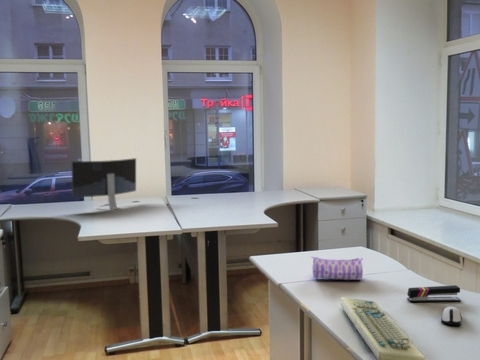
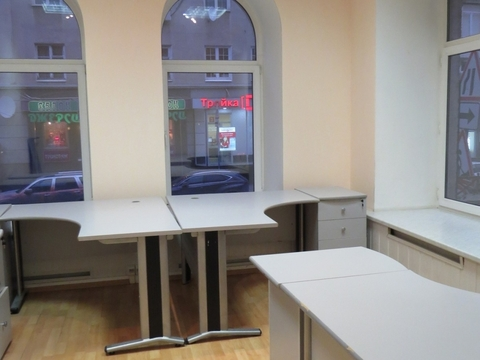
- computer mouse (451, 313)
- keyboard (376, 326)
- monitor (108, 184)
- stapler (433, 293)
- pencil case (337, 268)
